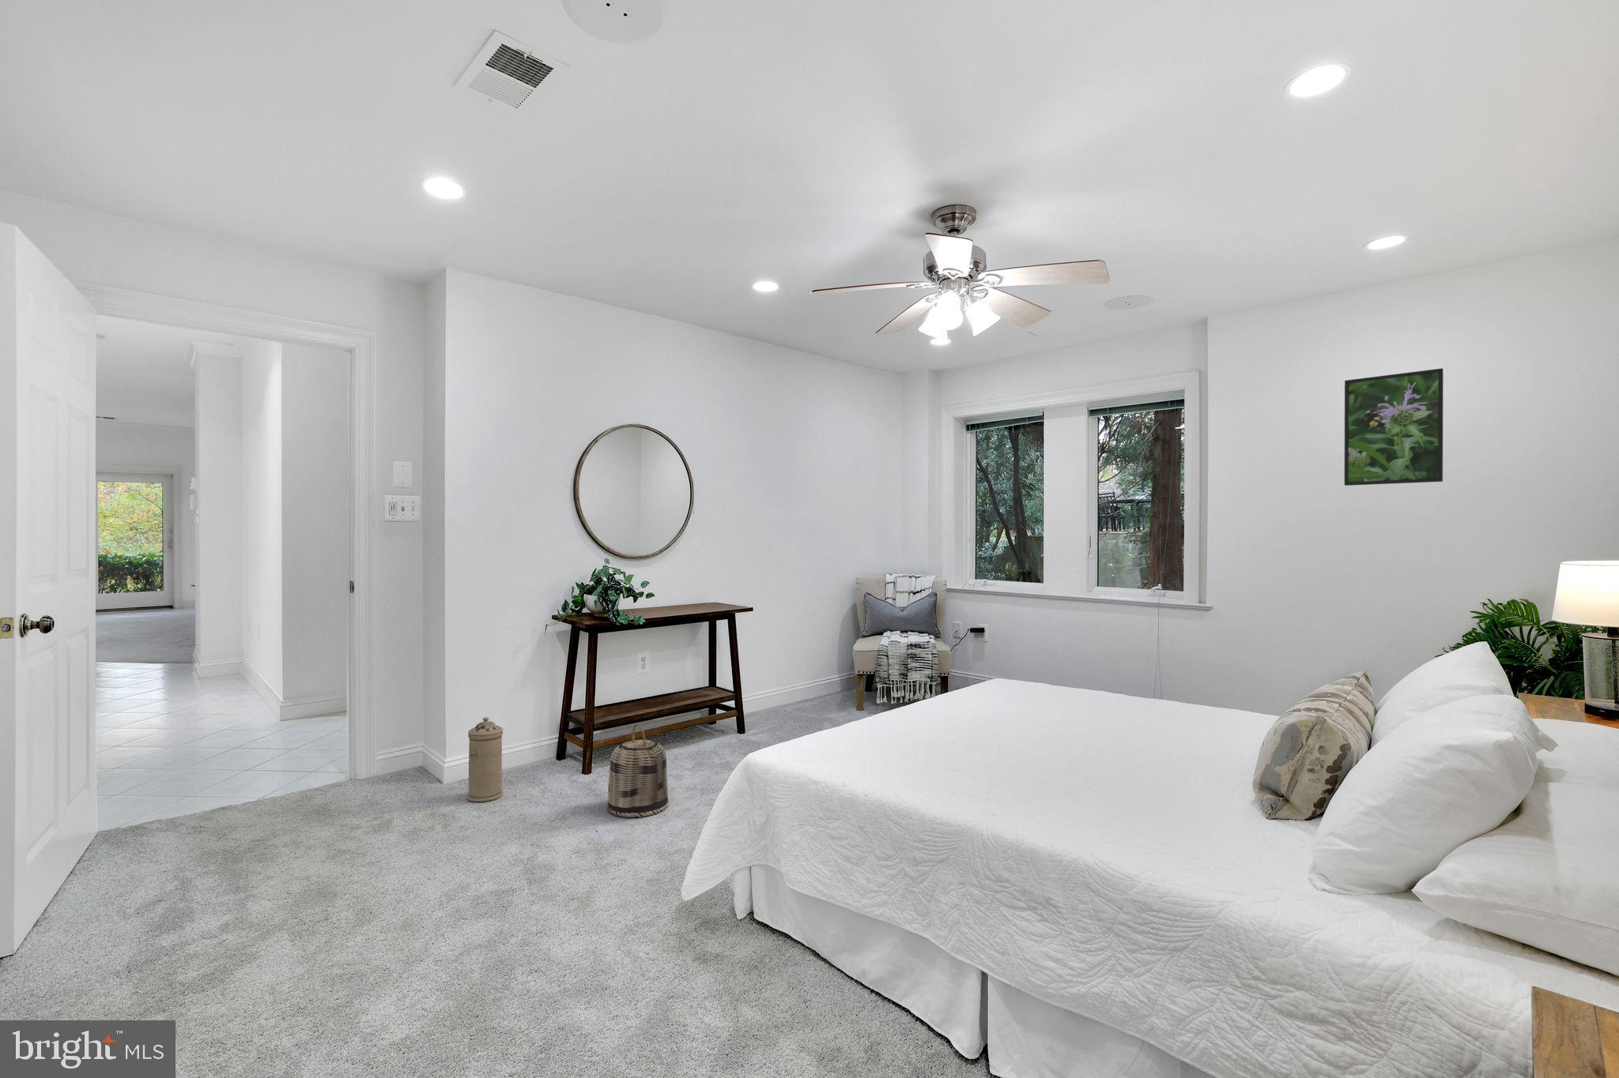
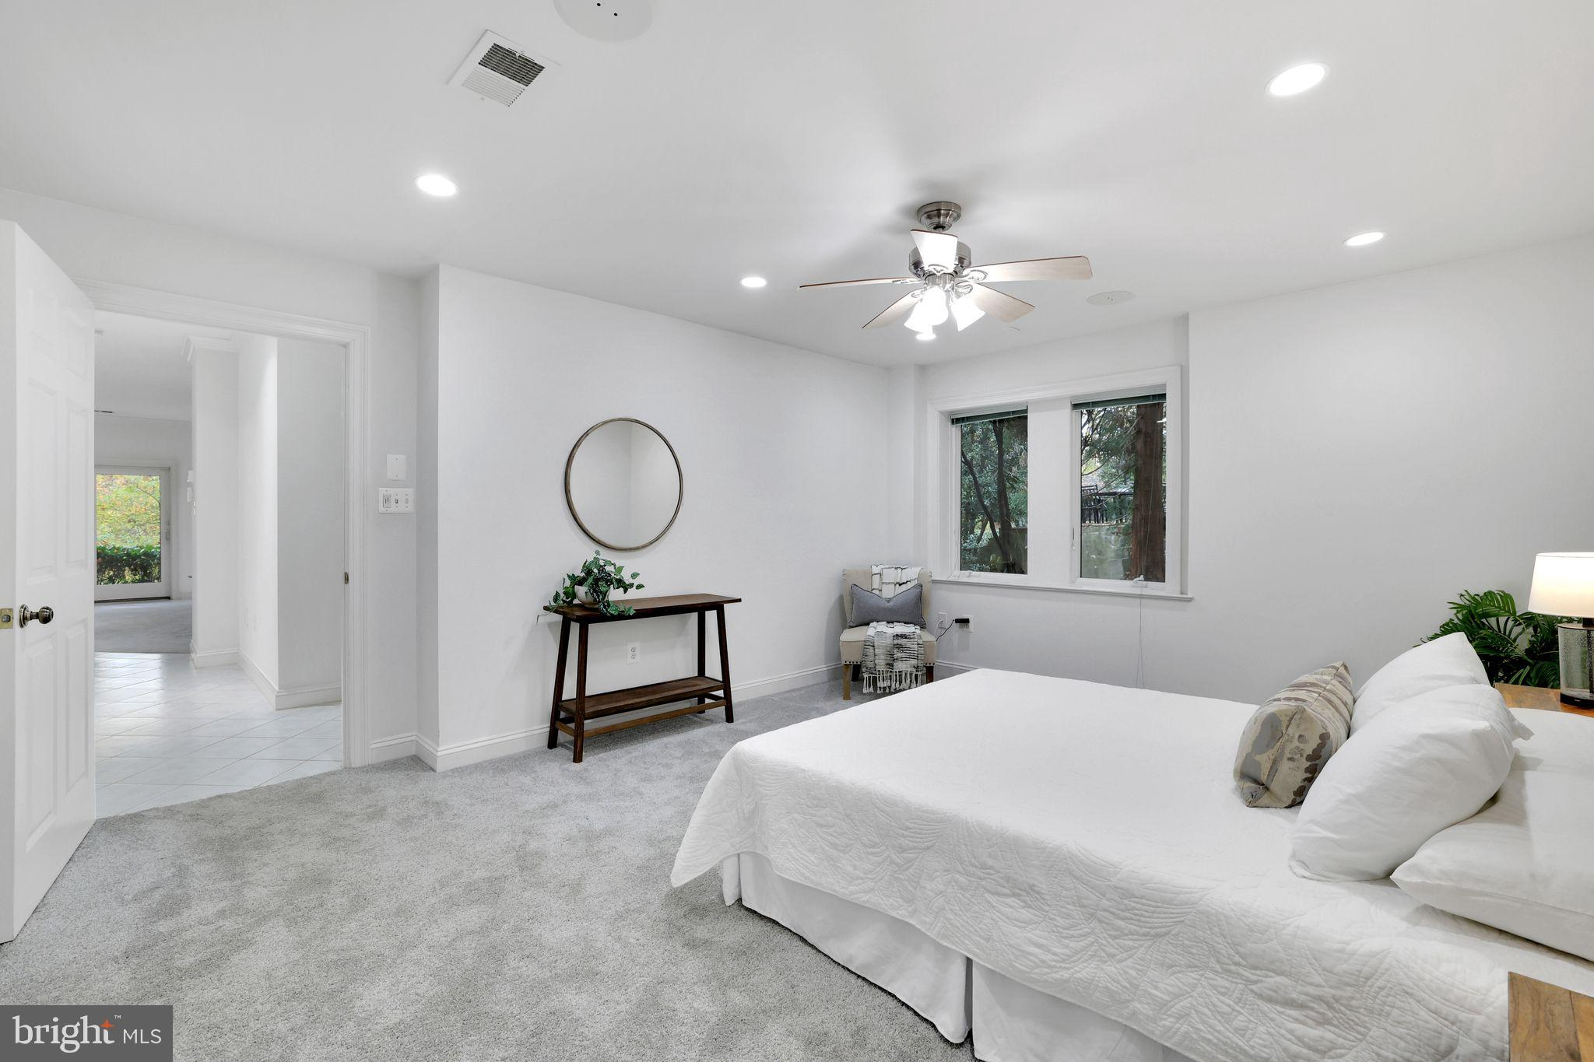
- basket (638, 765)
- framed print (1391, 428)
- water filter (485, 757)
